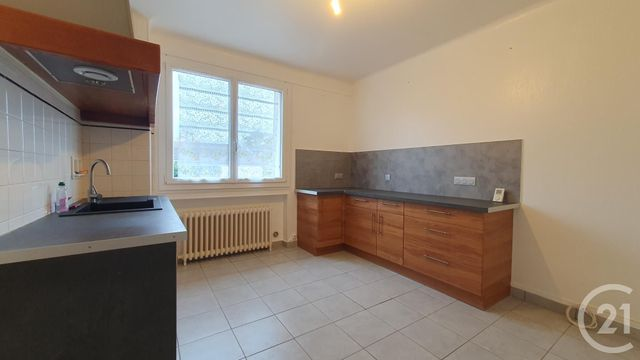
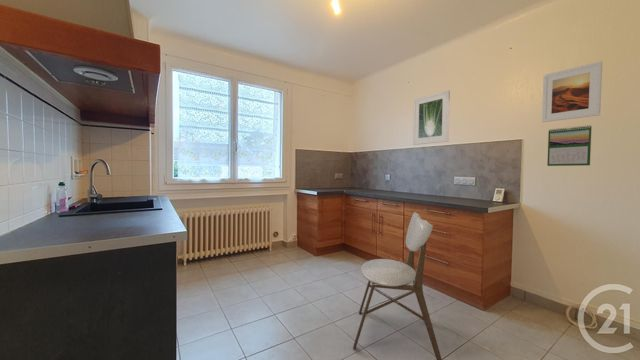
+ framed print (570, 93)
+ dining chair (395, 274)
+ calendar (568, 146)
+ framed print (430, 119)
